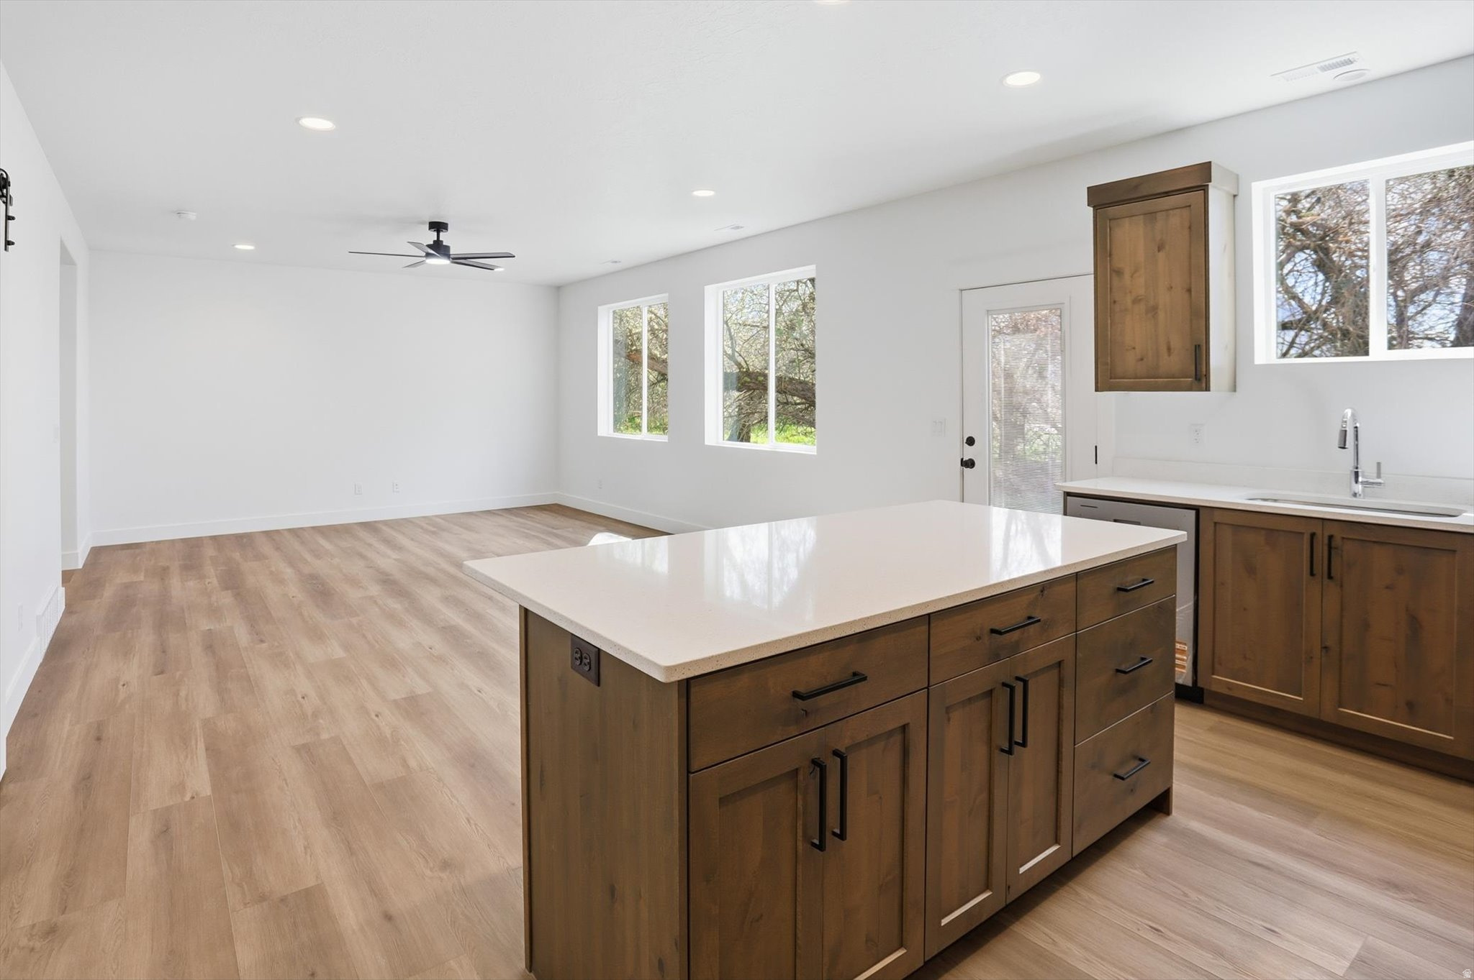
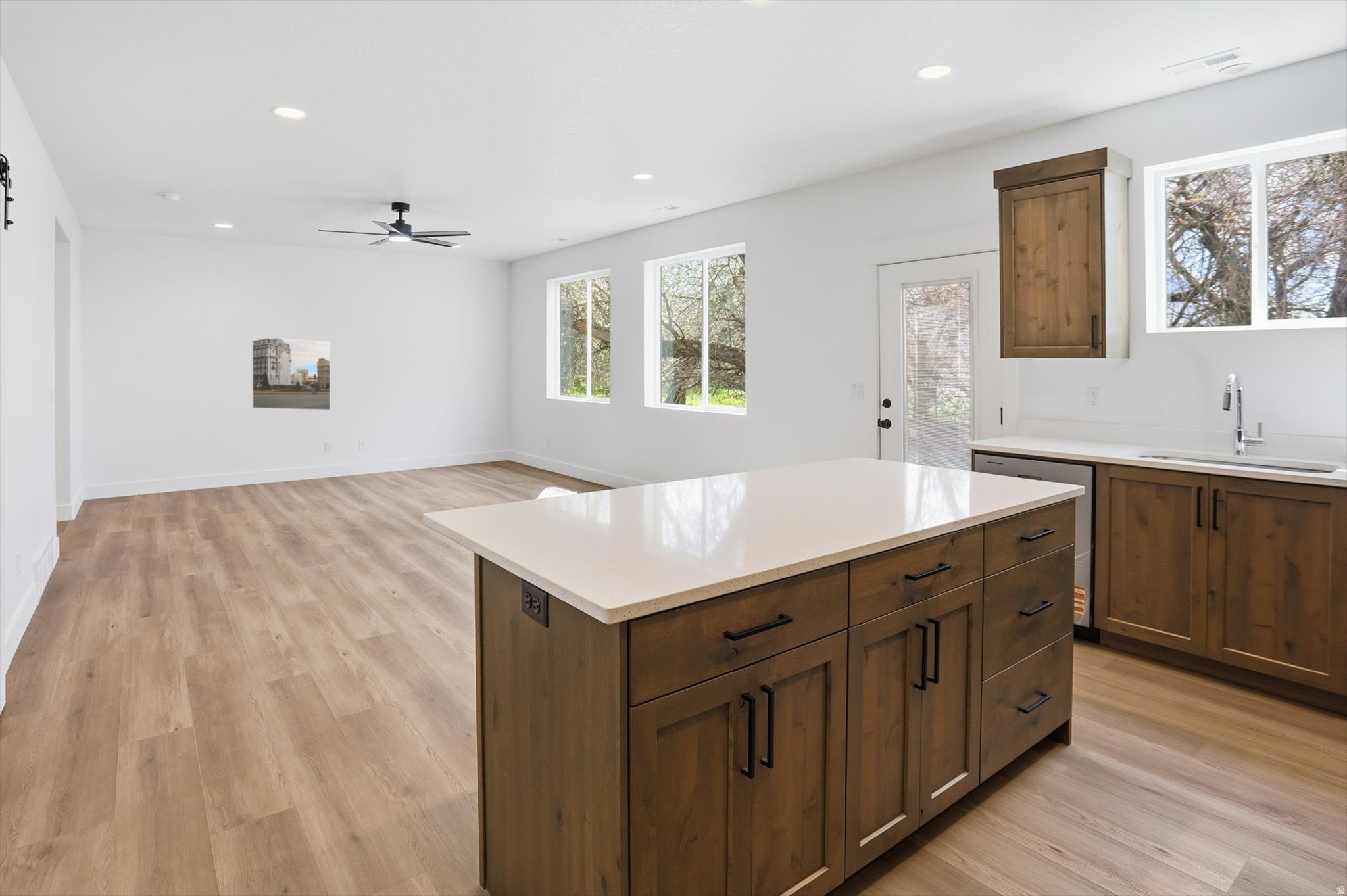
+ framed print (292, 374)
